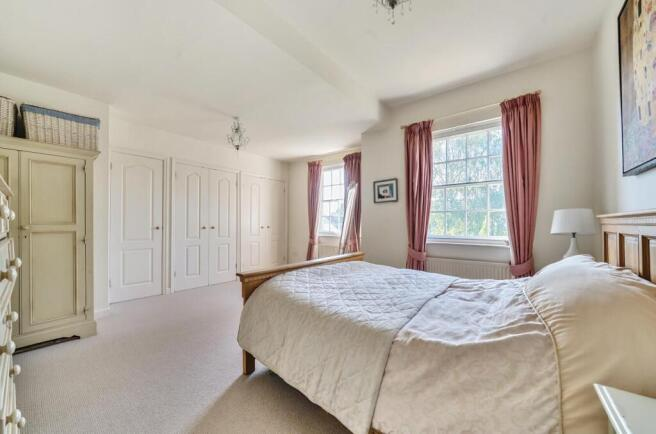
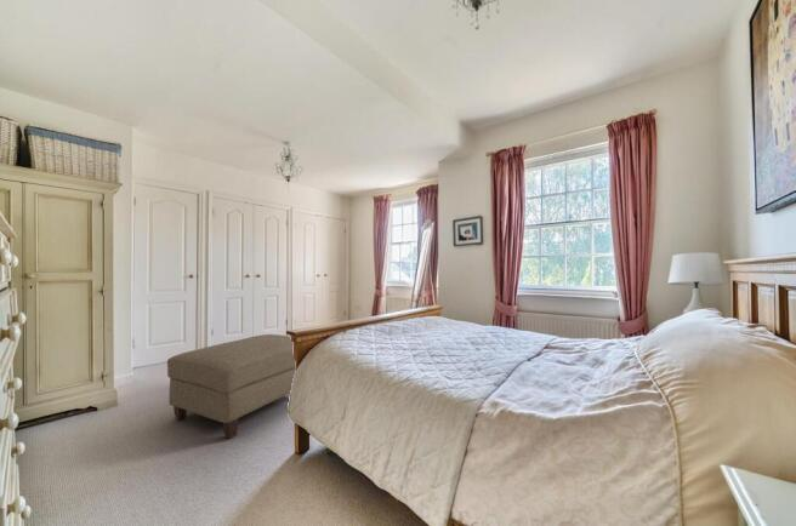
+ ottoman (250, 373)
